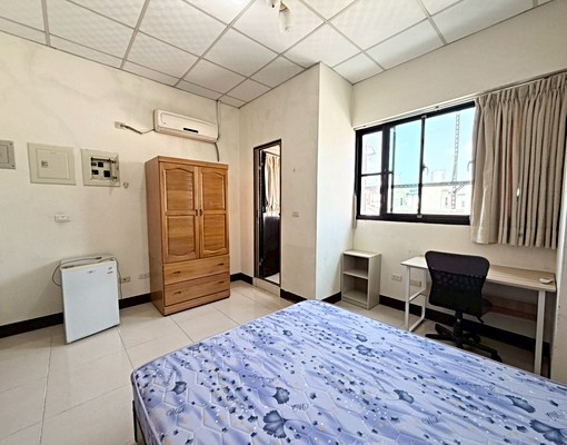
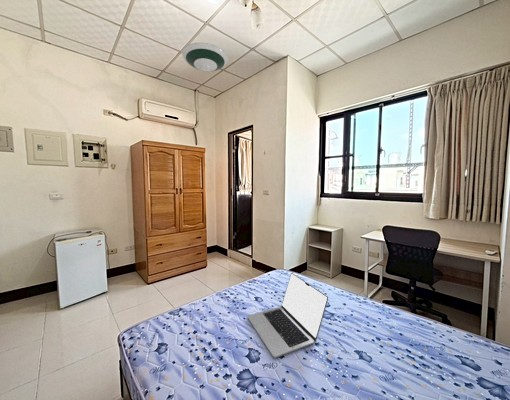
+ laptop (284, 308)
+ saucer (205, 63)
